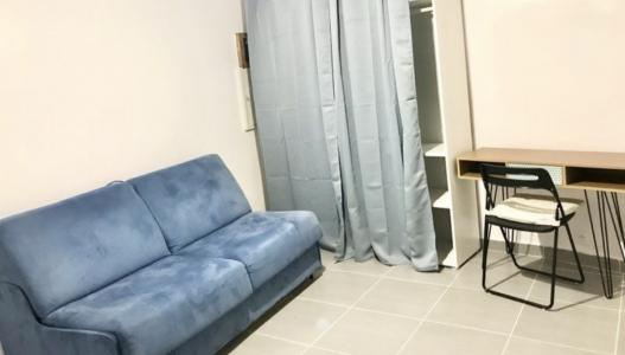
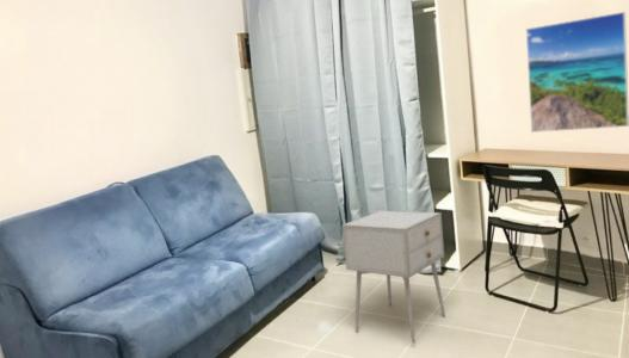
+ nightstand (397, 272)
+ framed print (575, 75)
